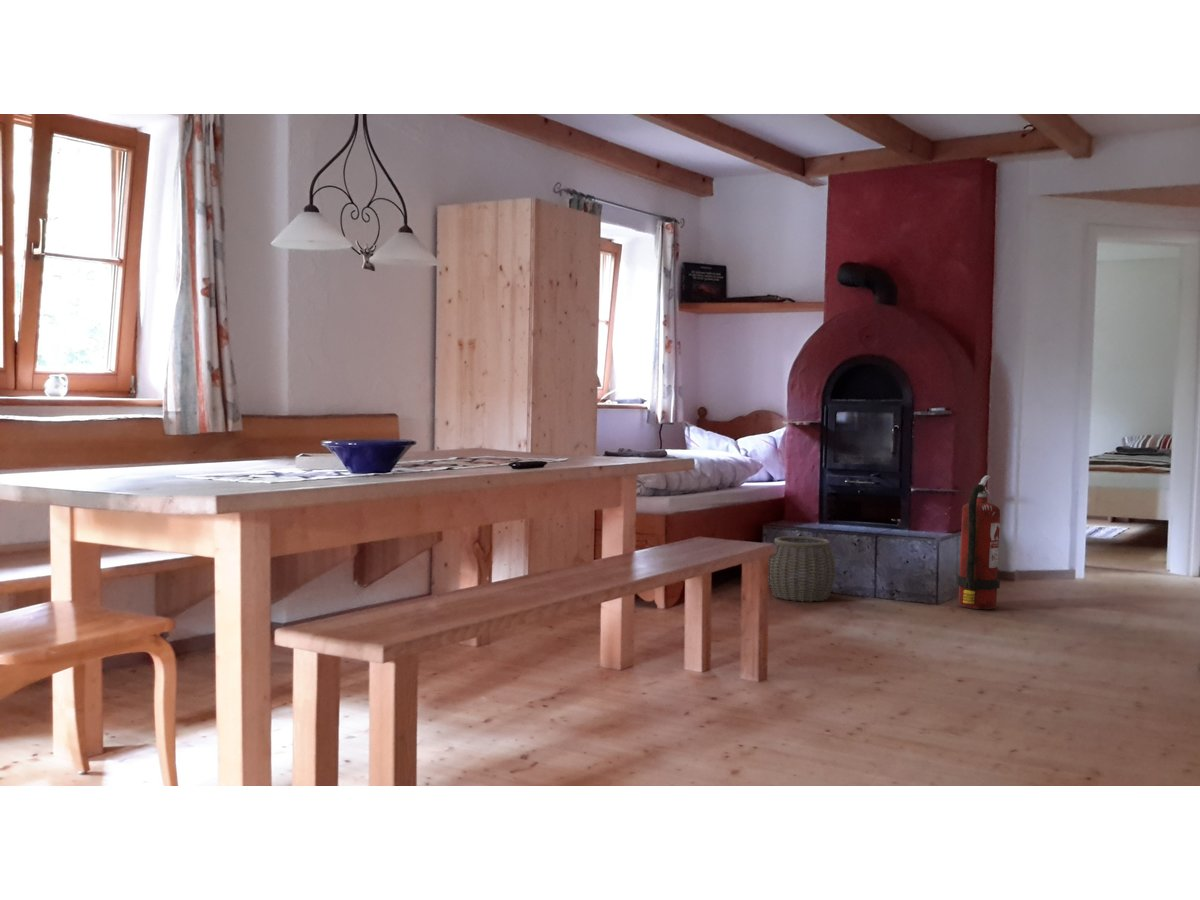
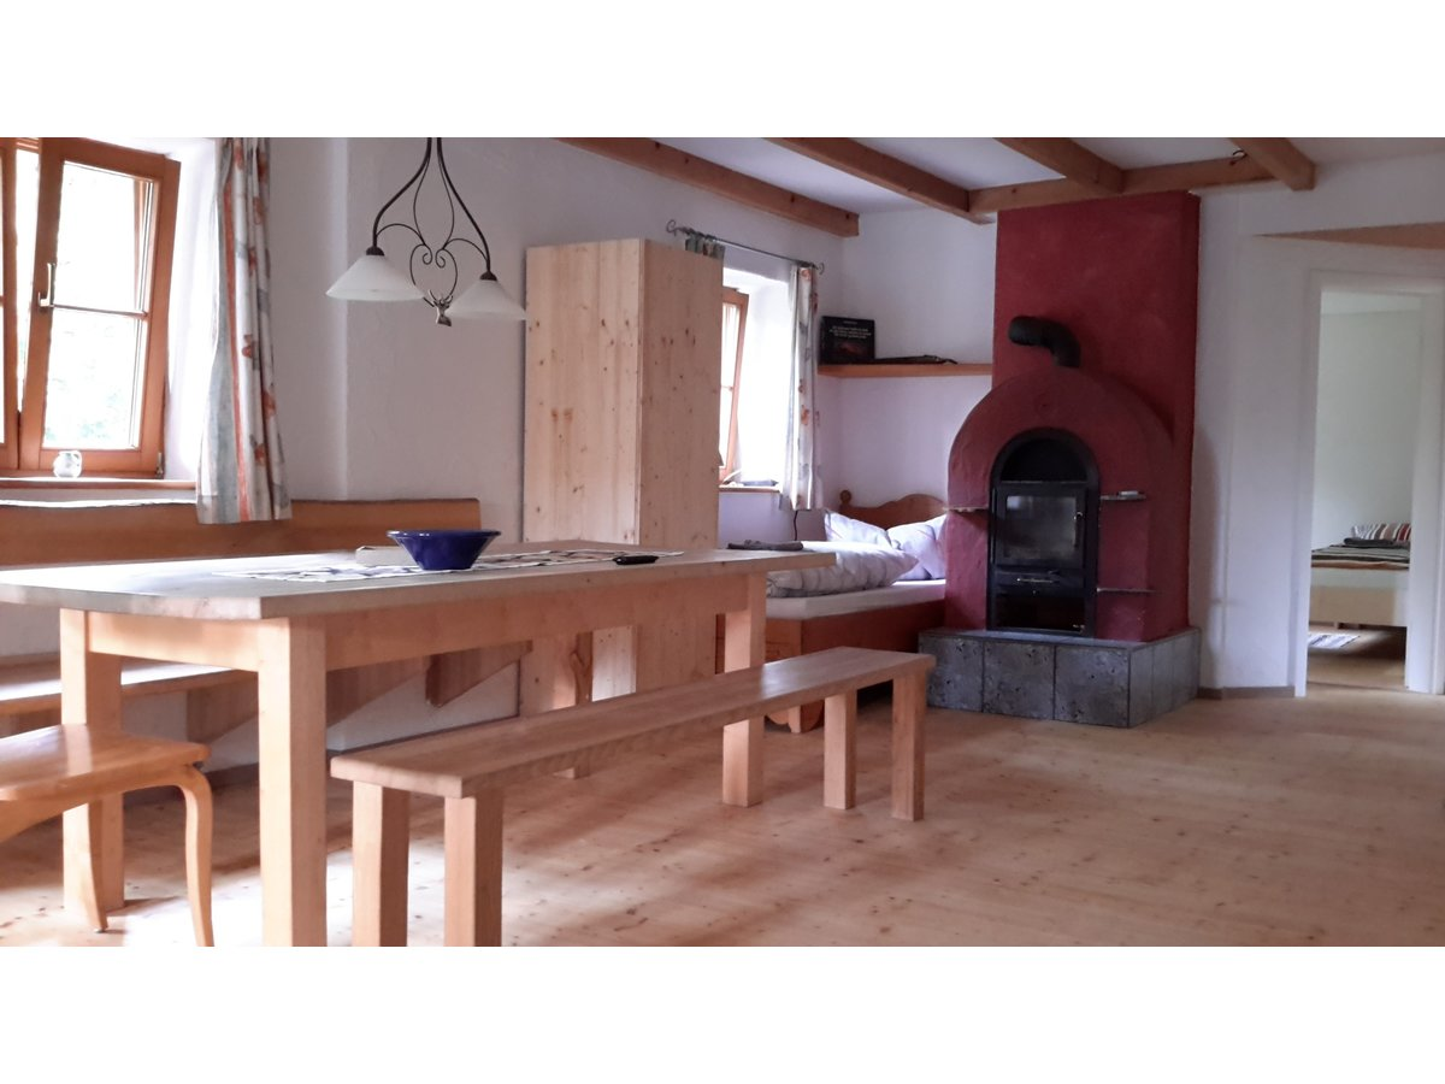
- fire extinguisher (977, 542)
- woven basket (801, 568)
